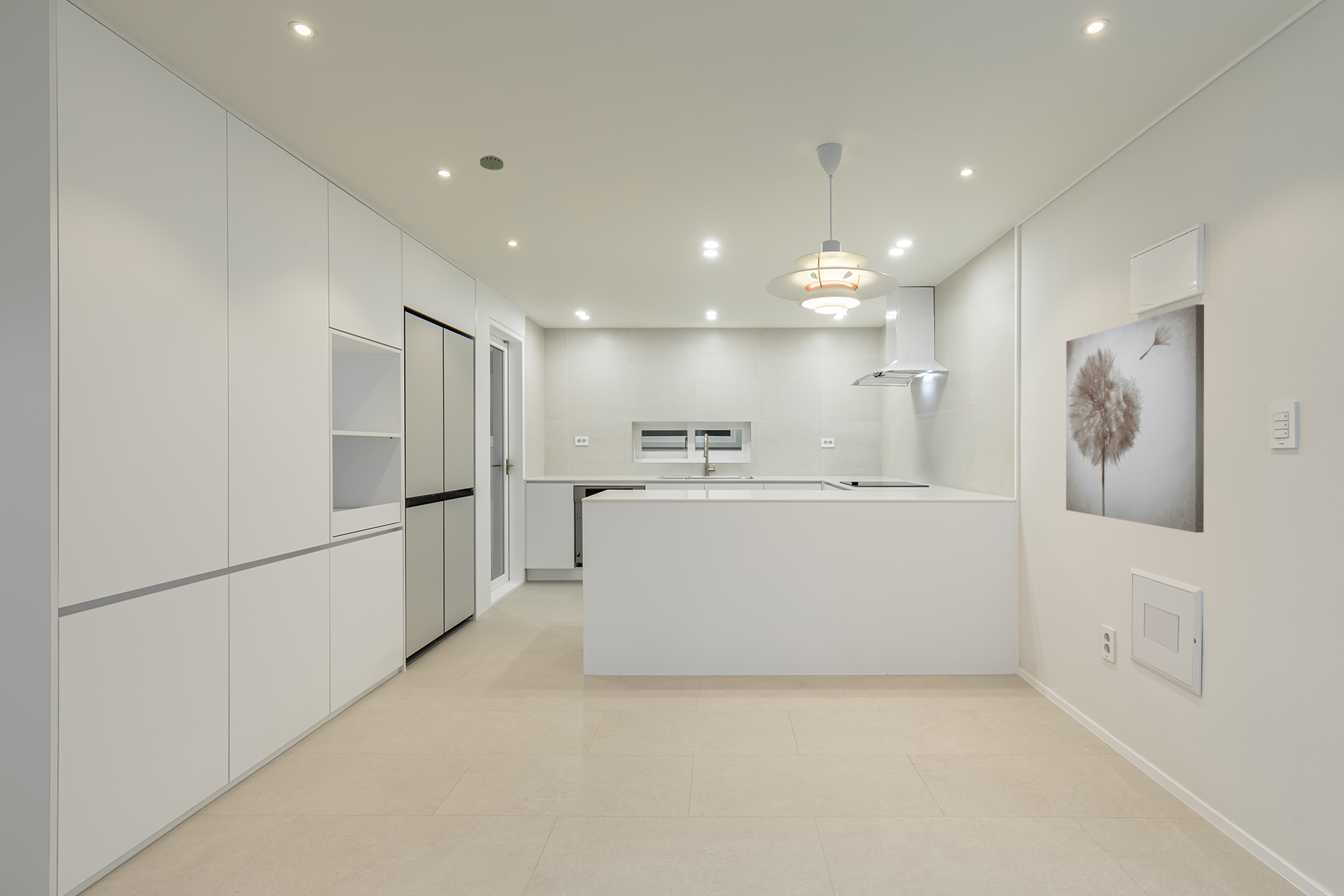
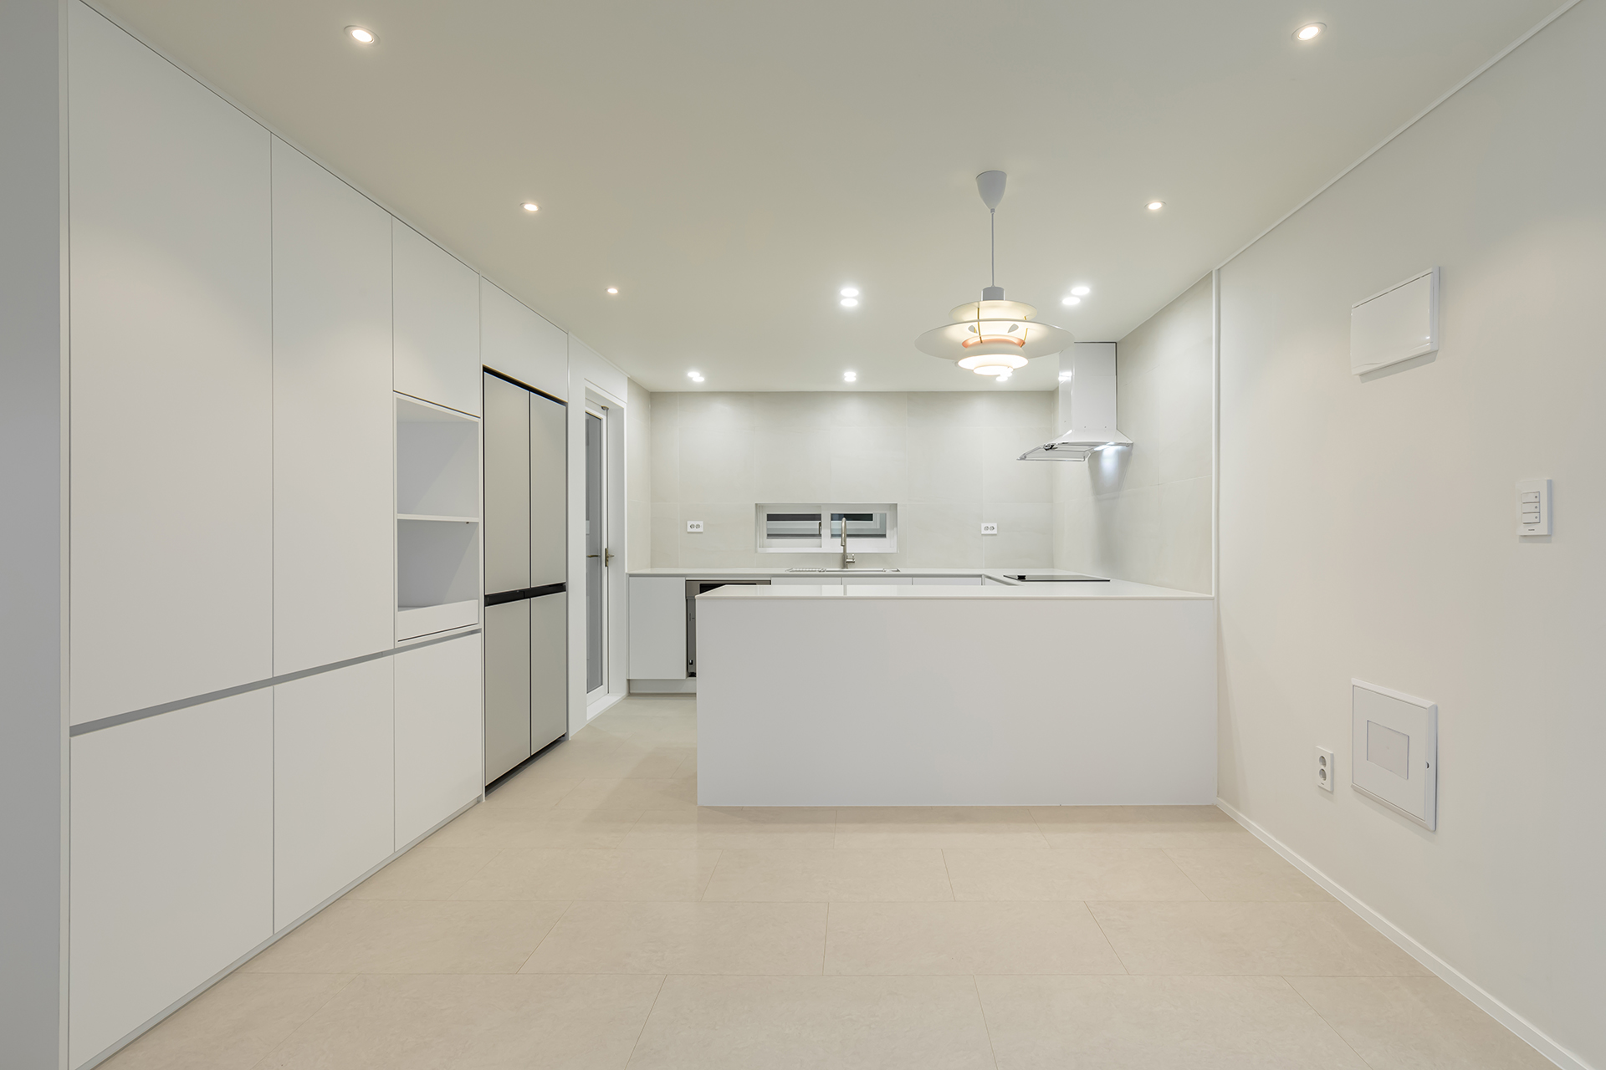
- smoke detector (491, 162)
- wall art (1124, 422)
